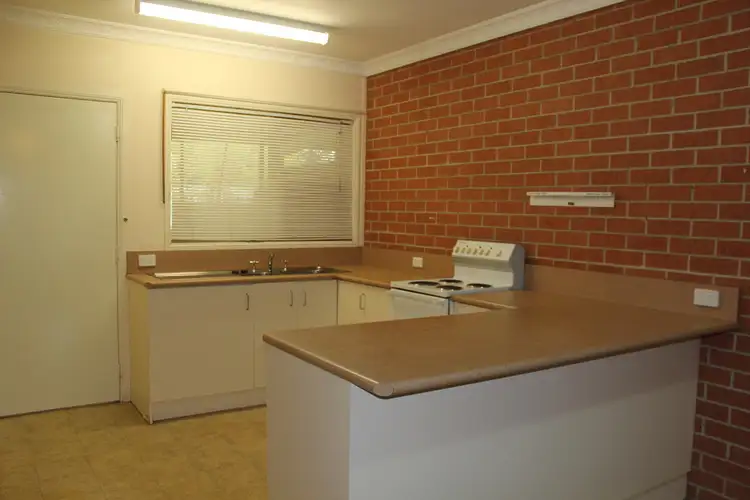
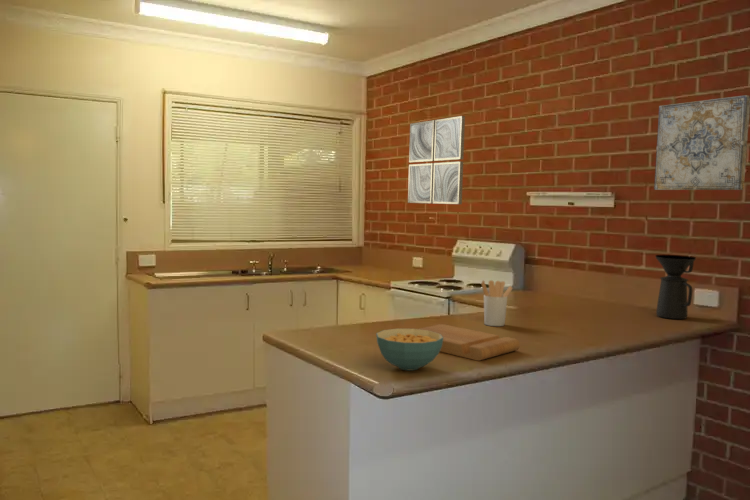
+ wall art (699, 145)
+ coffee maker (673, 286)
+ cutting board (458, 340)
+ cereal bowl (409, 351)
+ wall art (434, 163)
+ utensil holder (495, 301)
